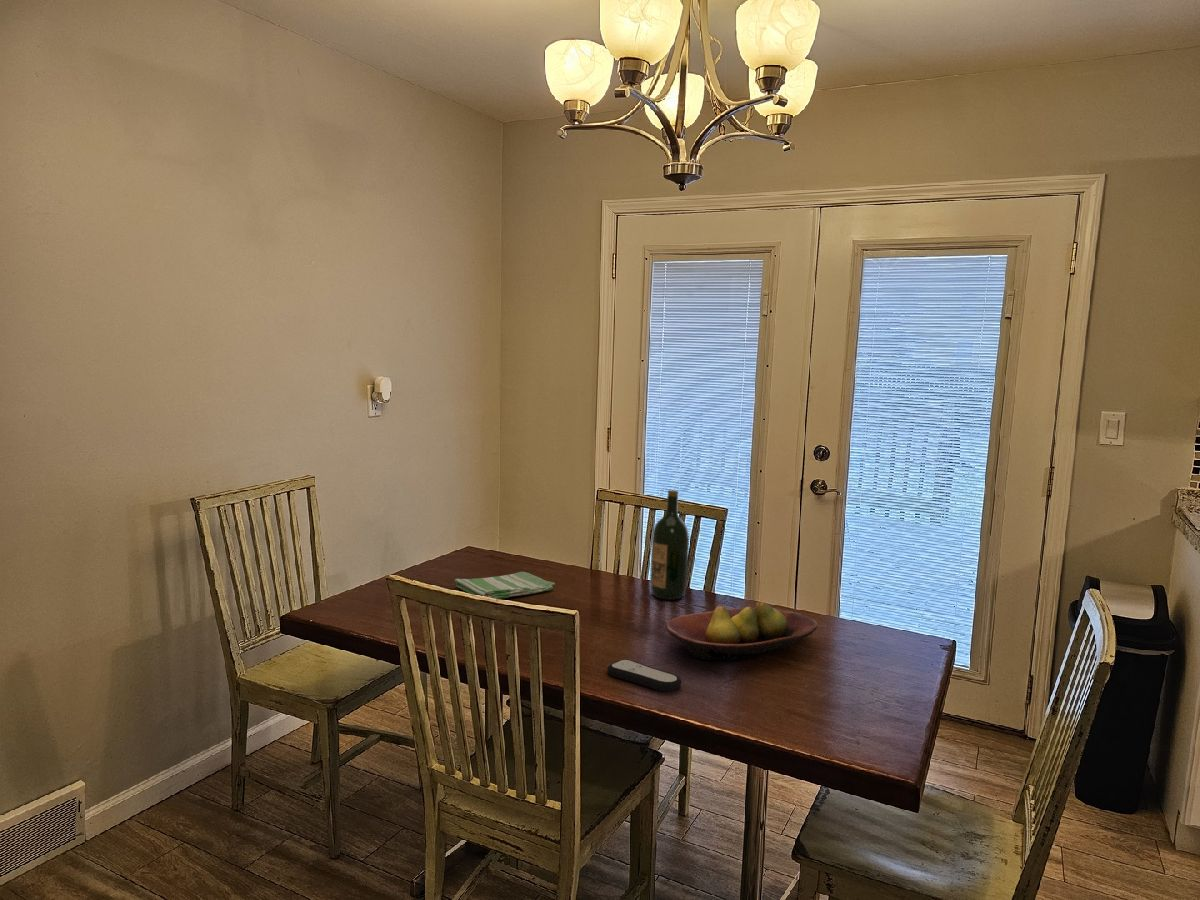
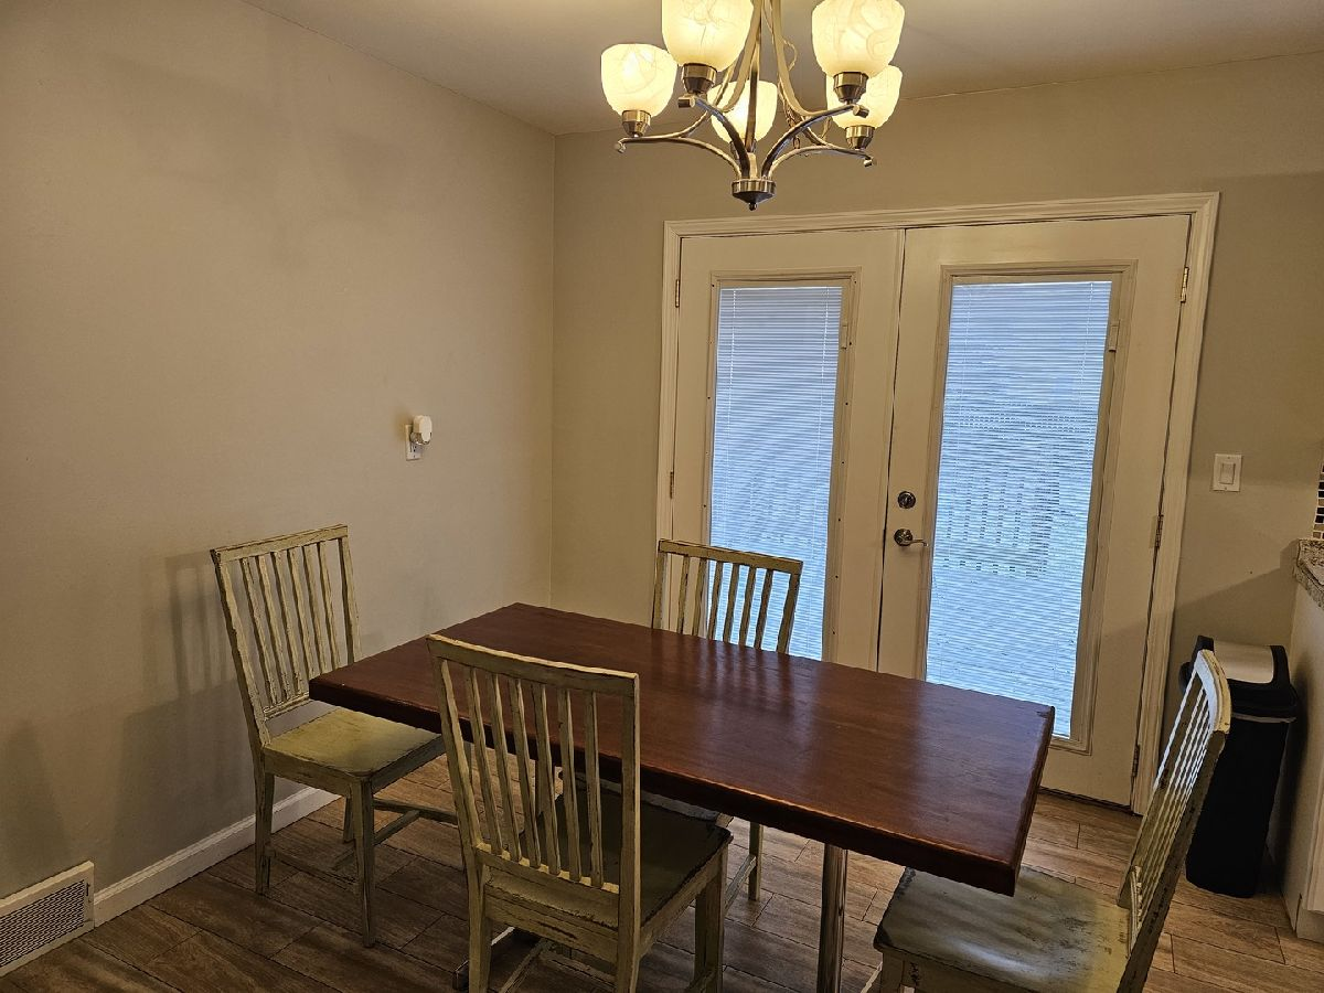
- fruit bowl (741, 626)
- wine bottle (670, 543)
- remote control (644, 674)
- dish towel (504, 584)
